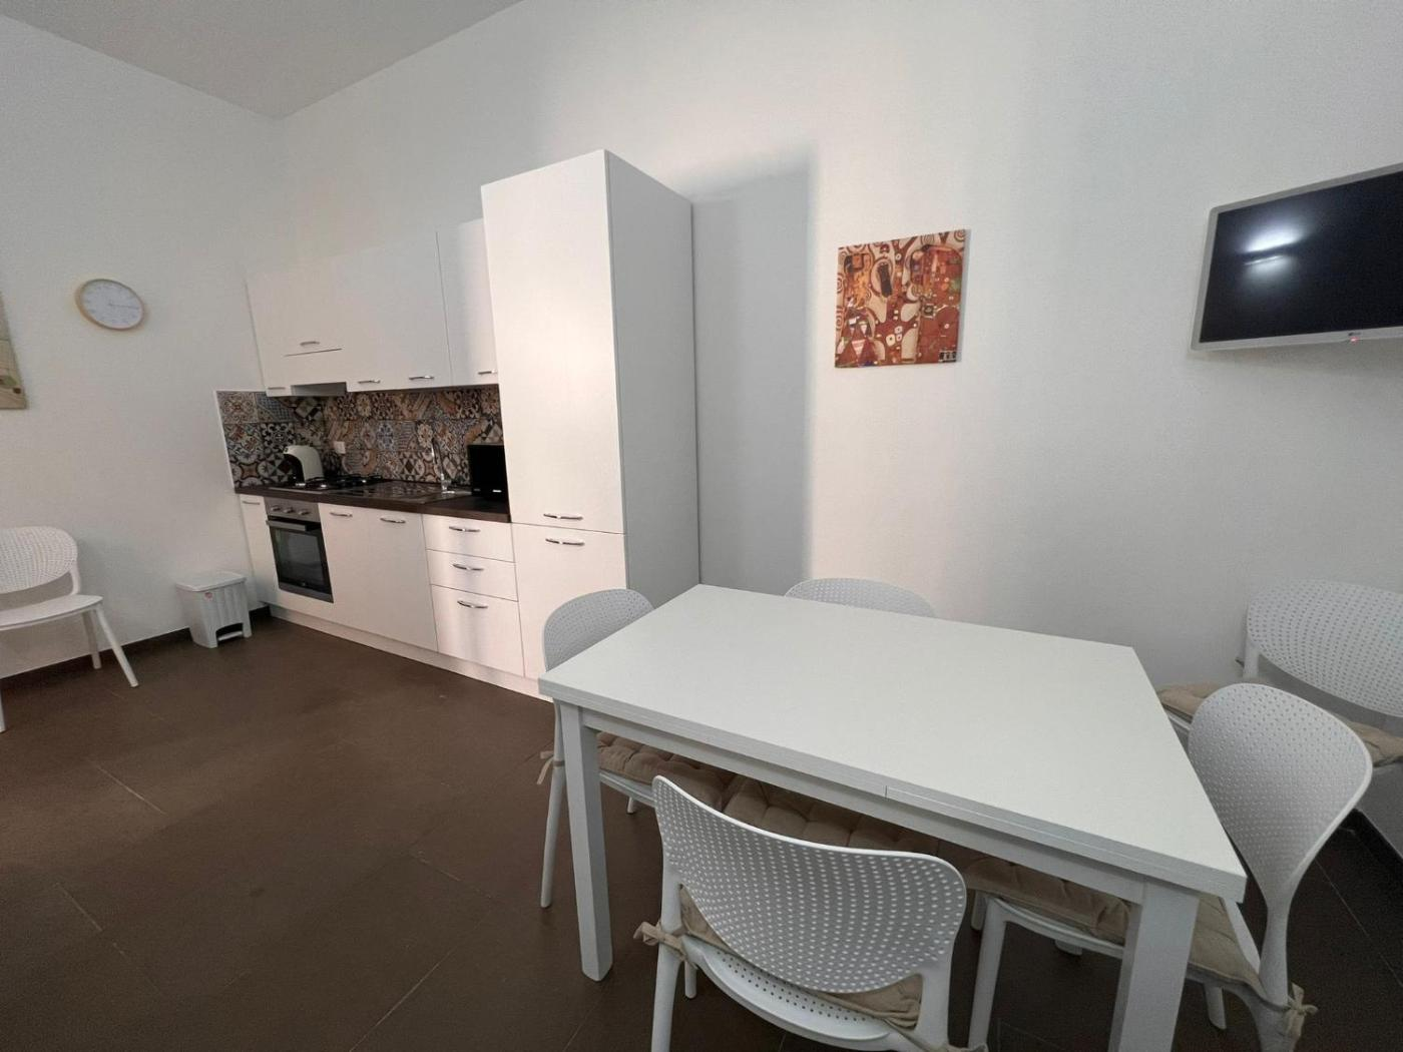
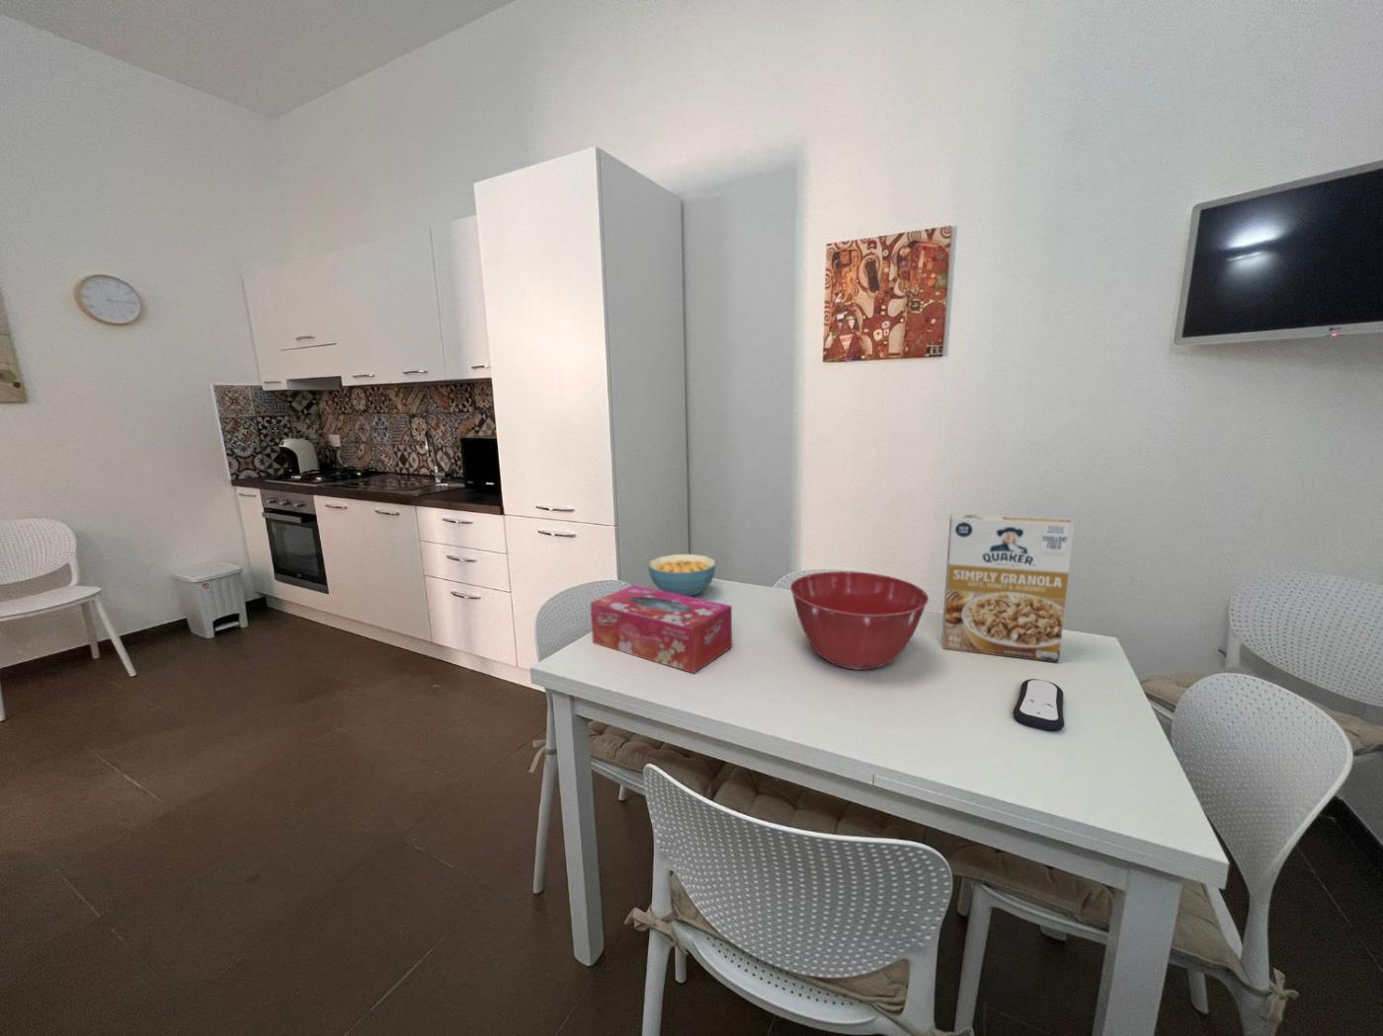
+ cereal box (1003, 585)
+ remote control (1040, 702)
+ cereal bowl (683, 578)
+ mixing bowl (856, 622)
+ tissue box (660, 625)
